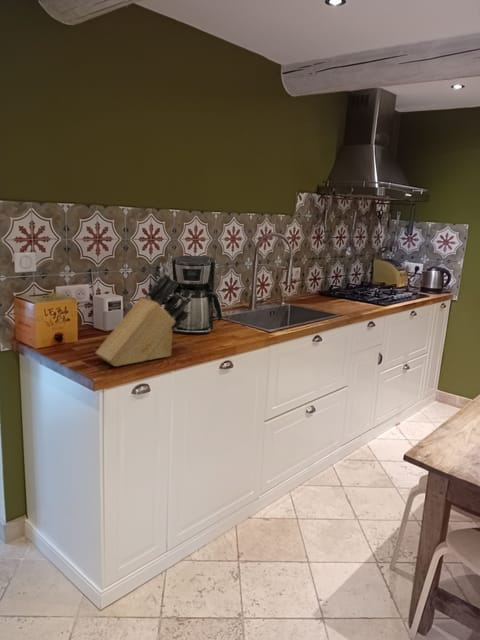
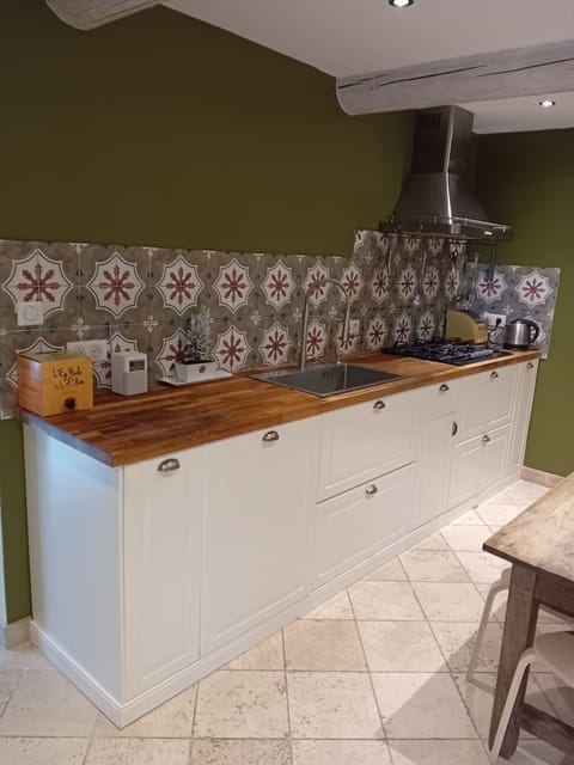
- coffee maker (199, 292)
- knife block (145, 316)
